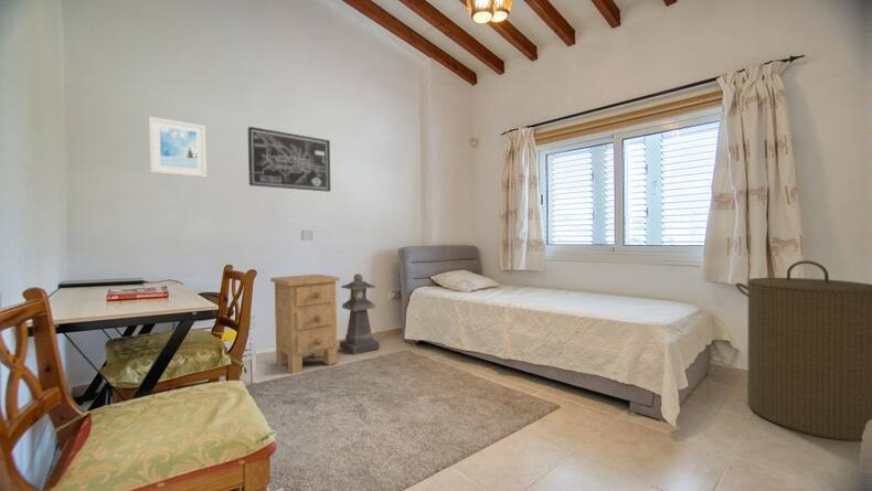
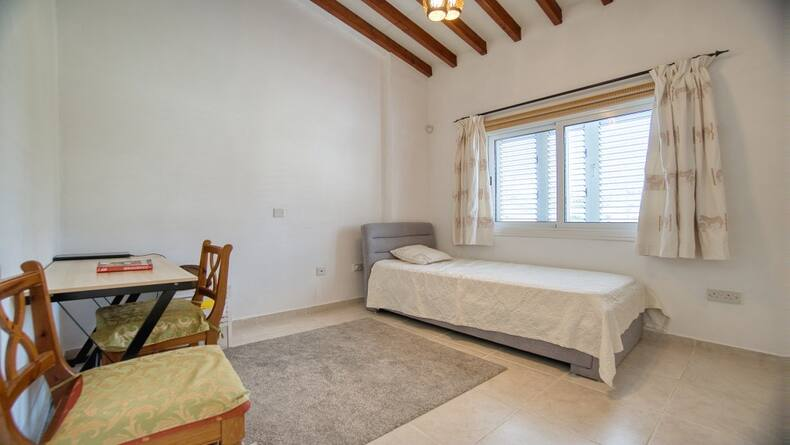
- nightstand (307, 320)
- lantern (359, 311)
- laundry hamper (808, 339)
- wall art (291, 161)
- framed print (179, 148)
